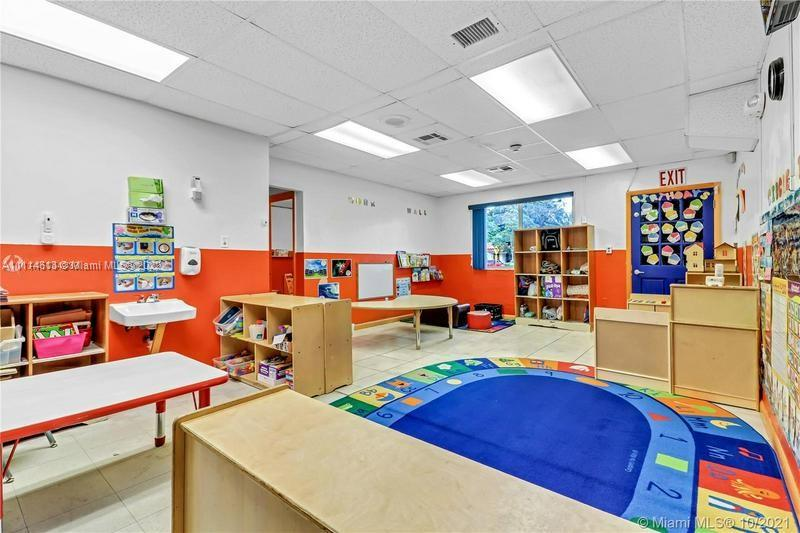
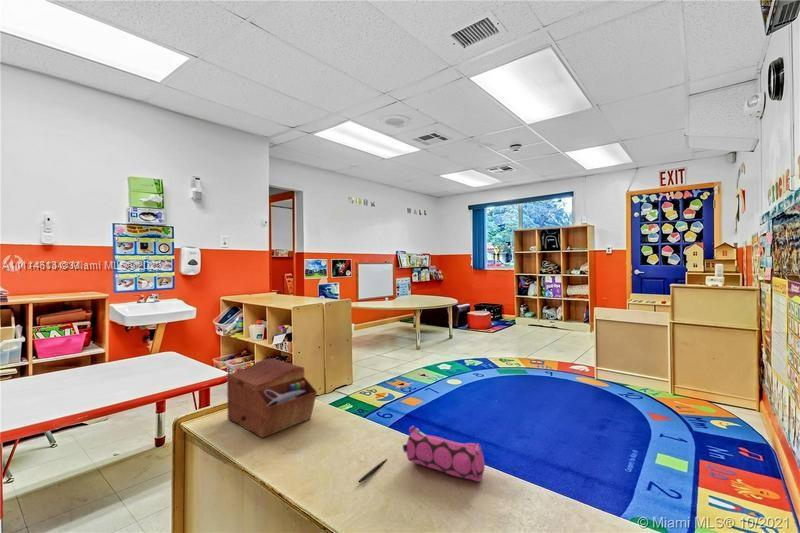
+ pencil case (444, 451)
+ pen (374, 469)
+ sewing box (270, 394)
